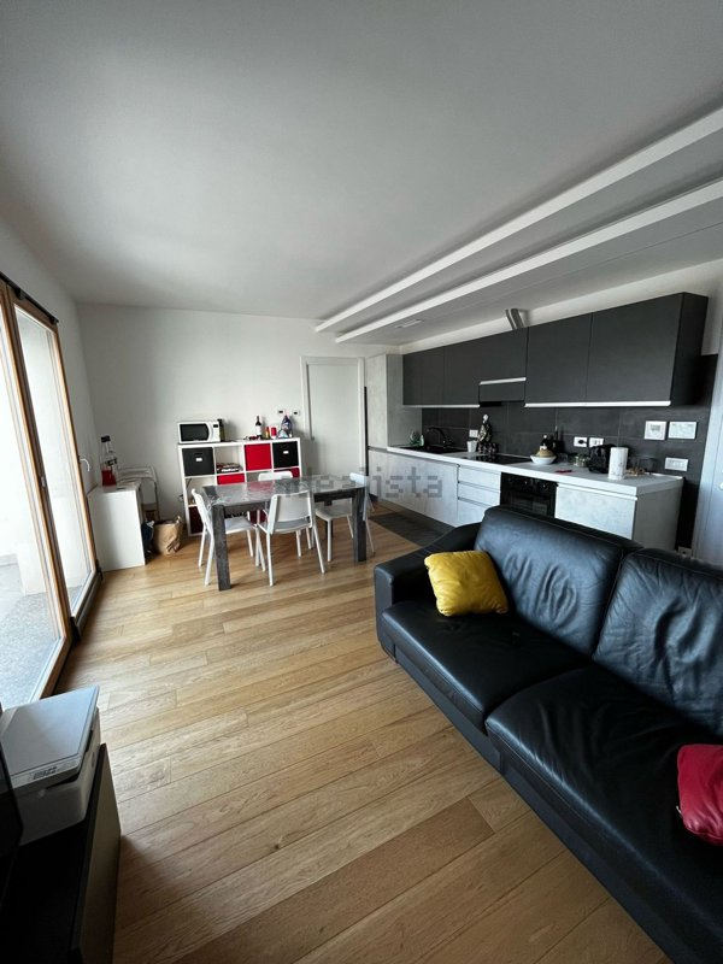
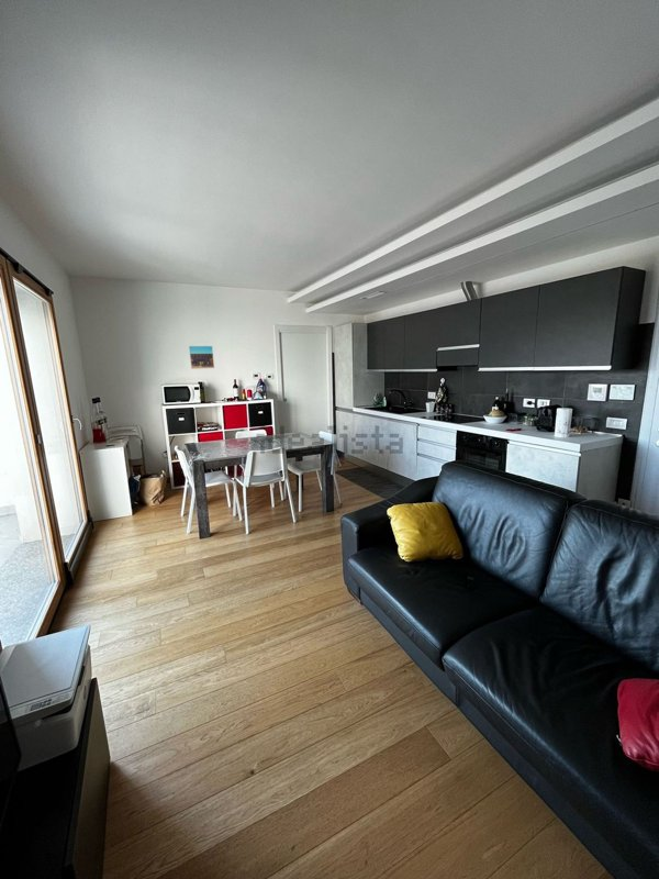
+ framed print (201, 357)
